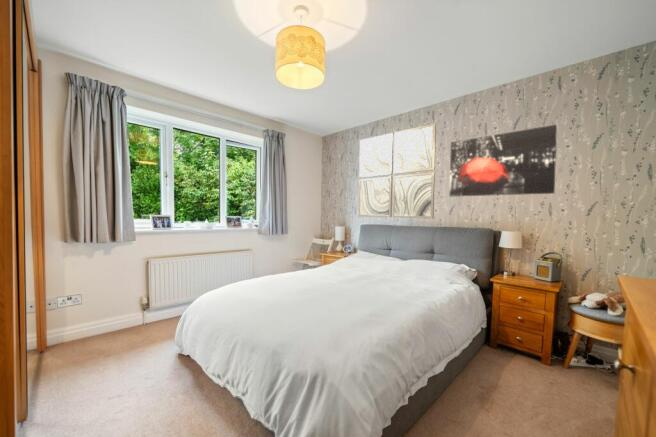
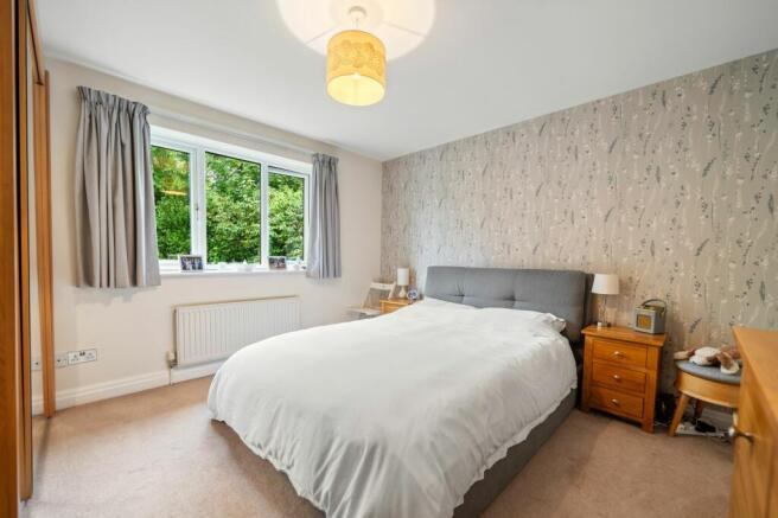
- wall art (496, 165)
- wall art (393, 176)
